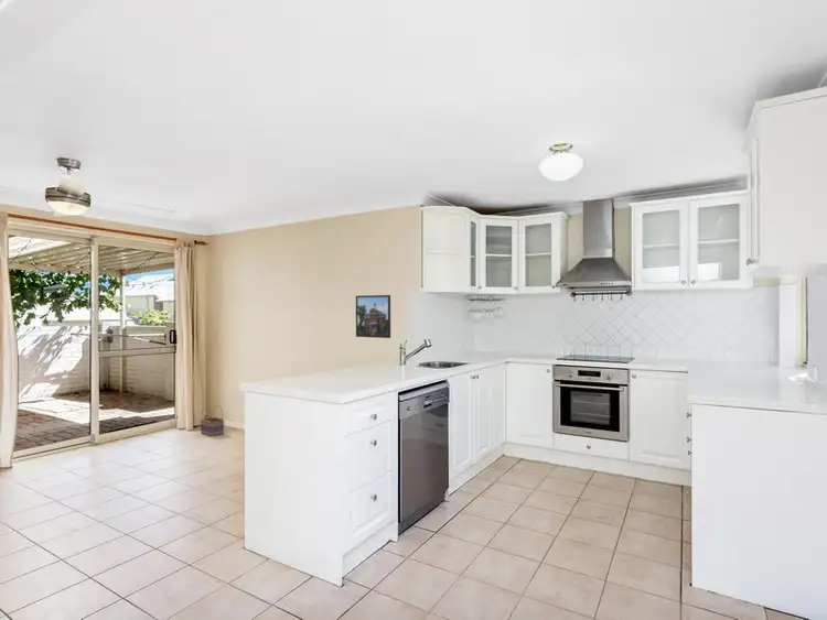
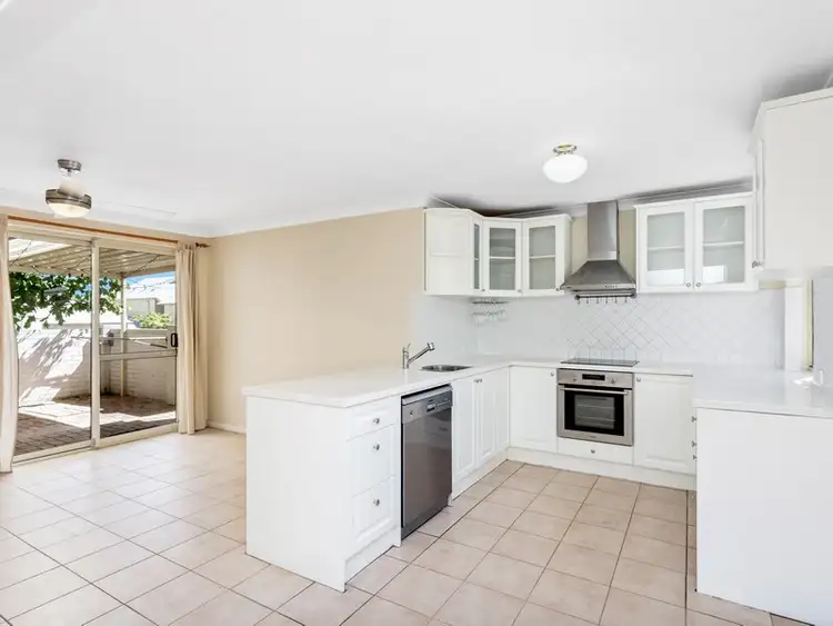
- basket (212, 420)
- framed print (373, 316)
